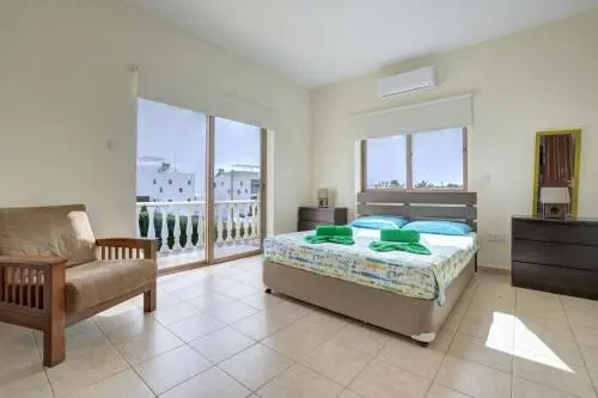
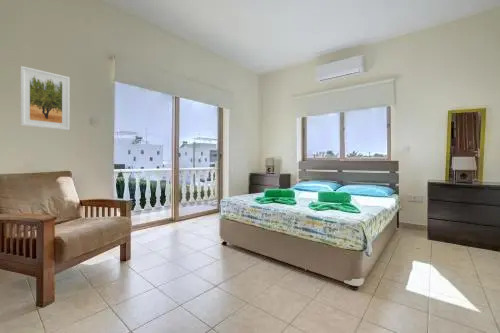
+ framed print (46, 100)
